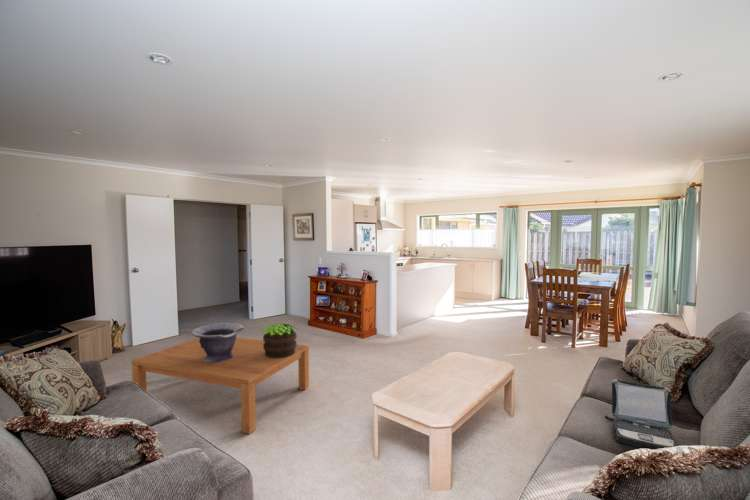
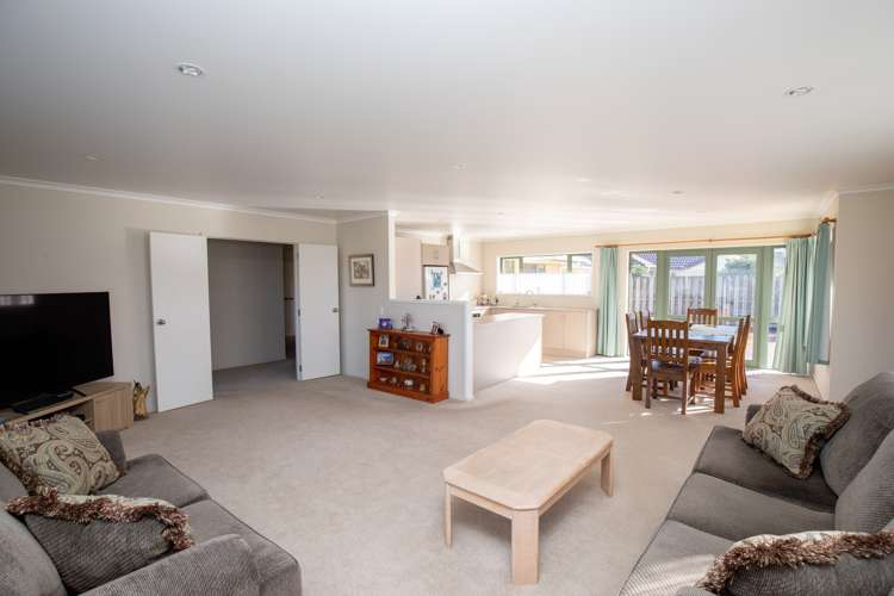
- potted plant (280, 338)
- decorative bowl (217, 342)
- coffee table (226, 374)
- laptop (642, 413)
